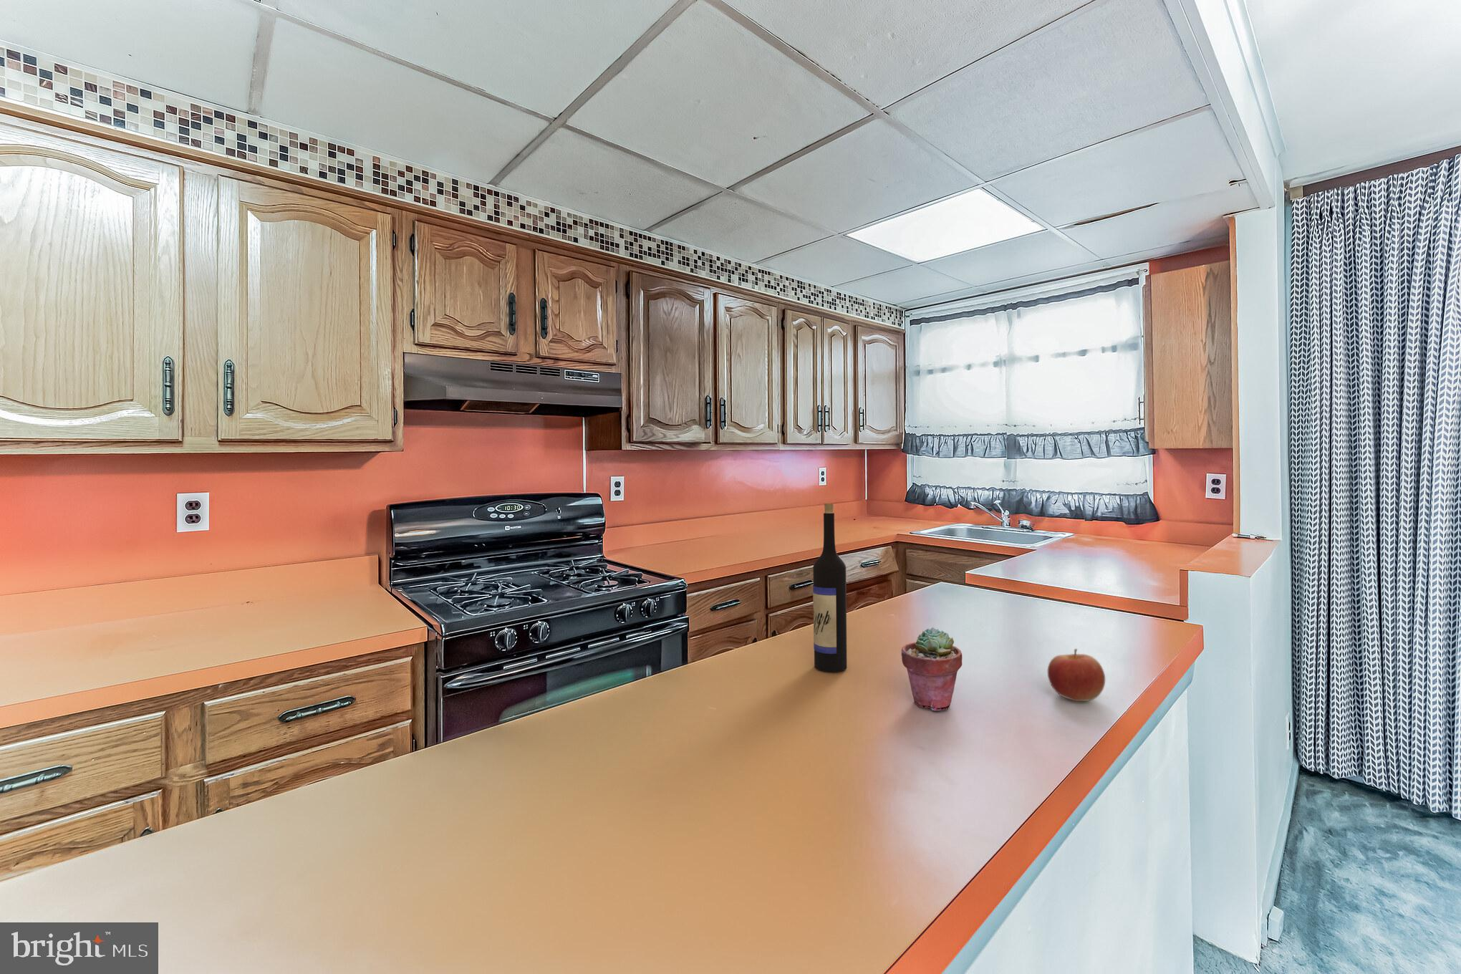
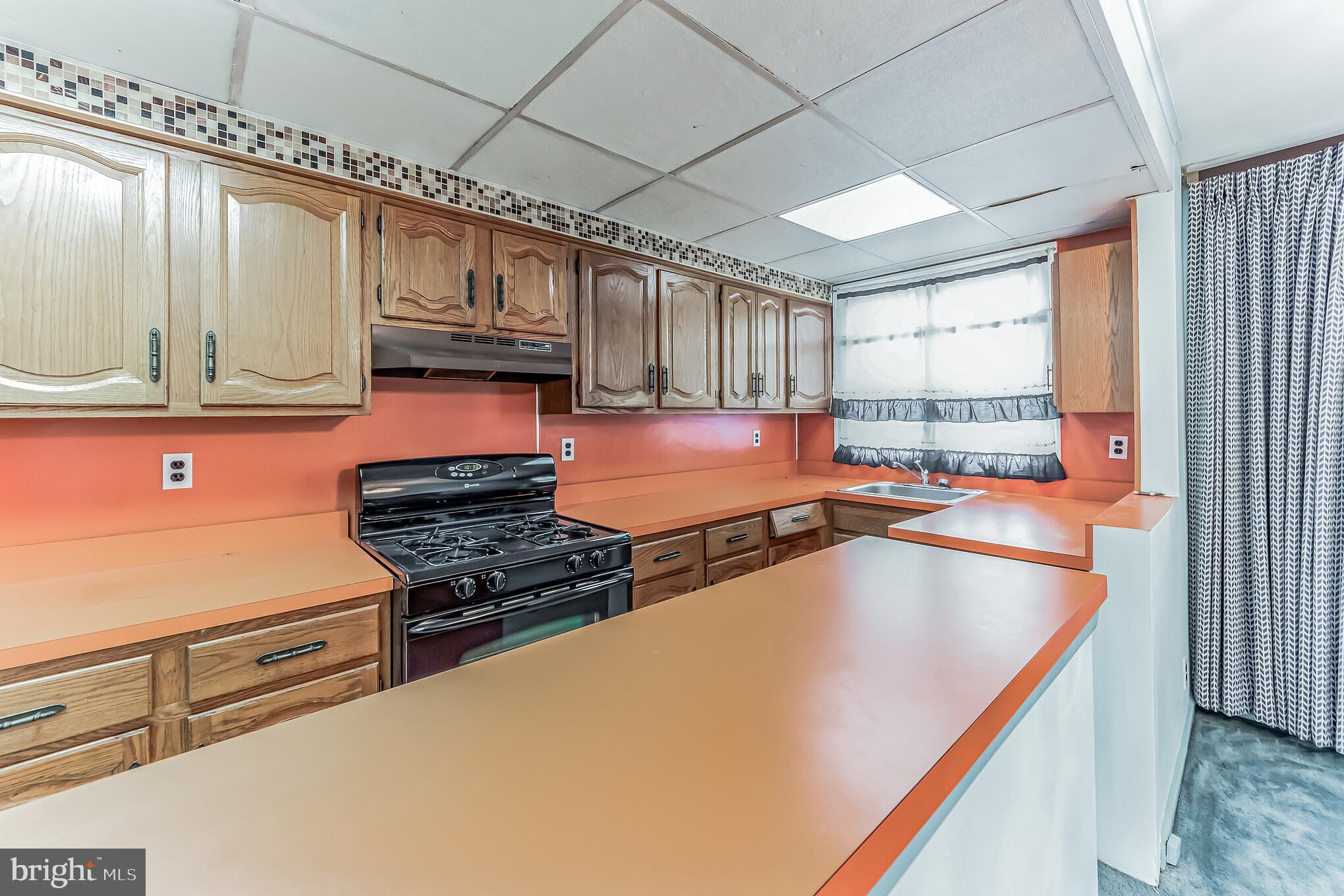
- apple (1076, 673)
- wine bottle (829, 585)
- potted succulent (931, 664)
